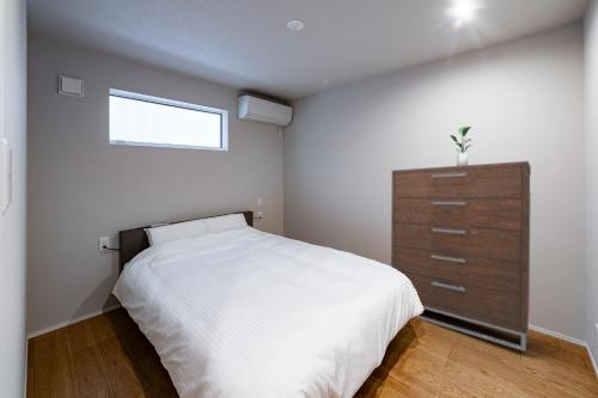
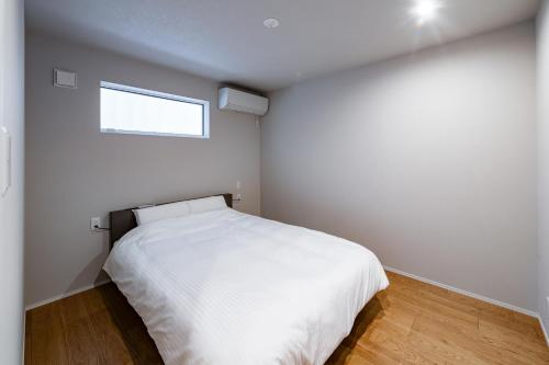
- dresser (454, 243)
- potted plant (460, 145)
